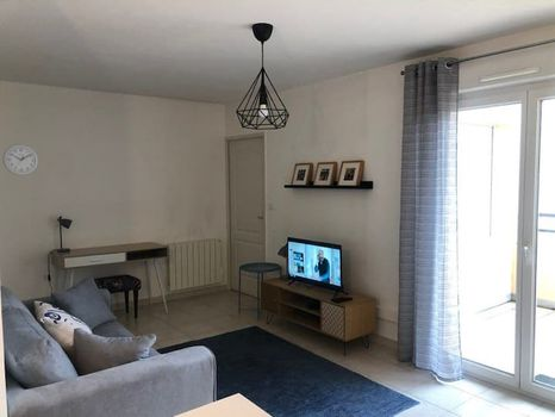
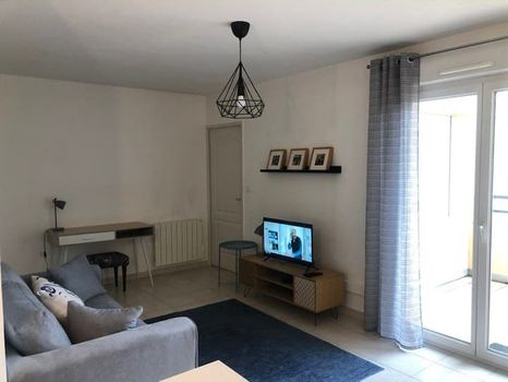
- wall clock (20, 160)
